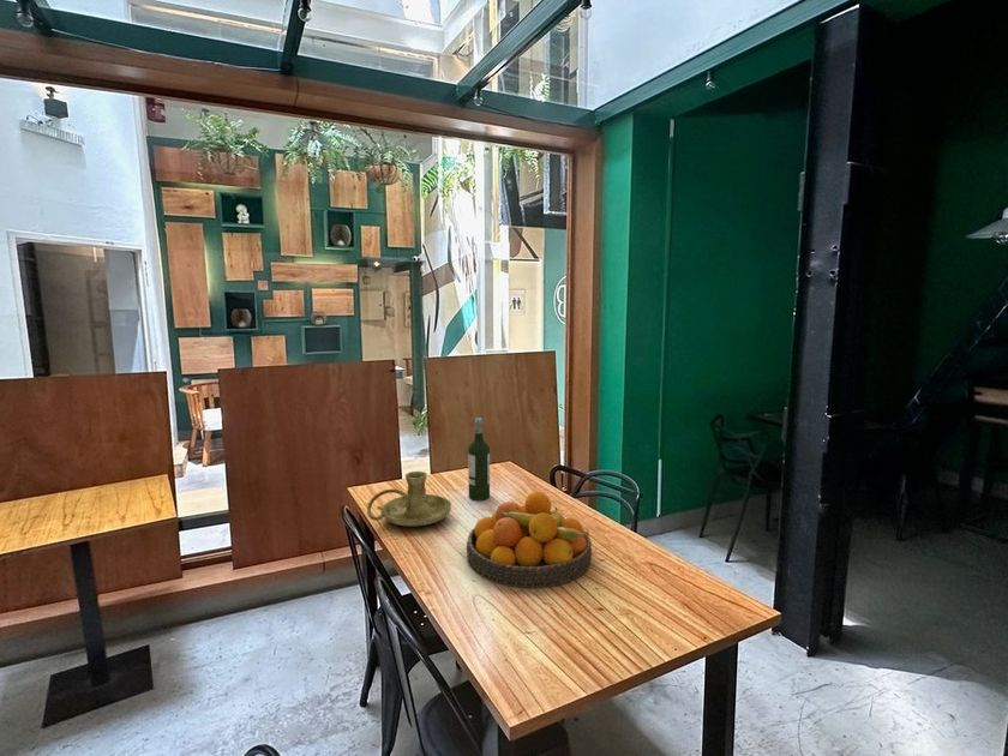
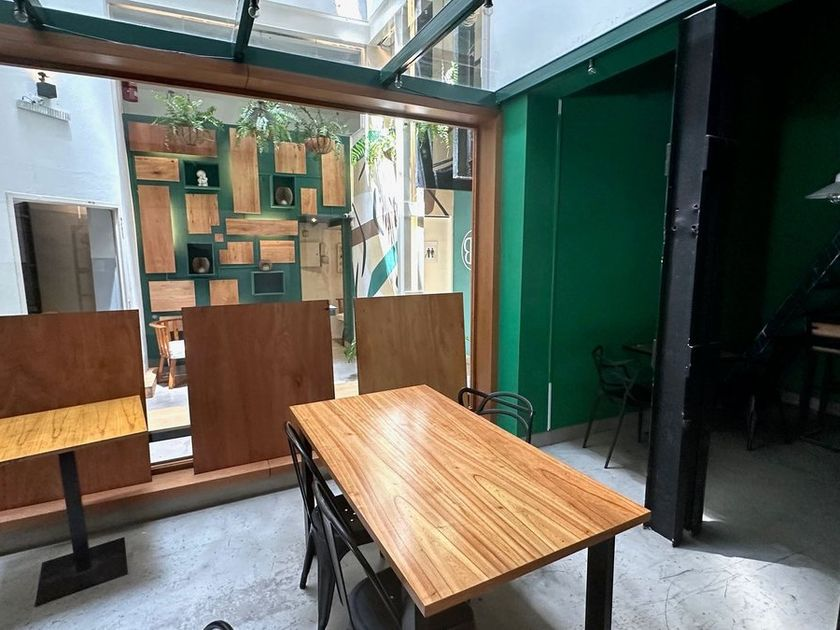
- wine bottle (479, 457)
- fruit bowl (528, 529)
- candle holder (408, 498)
